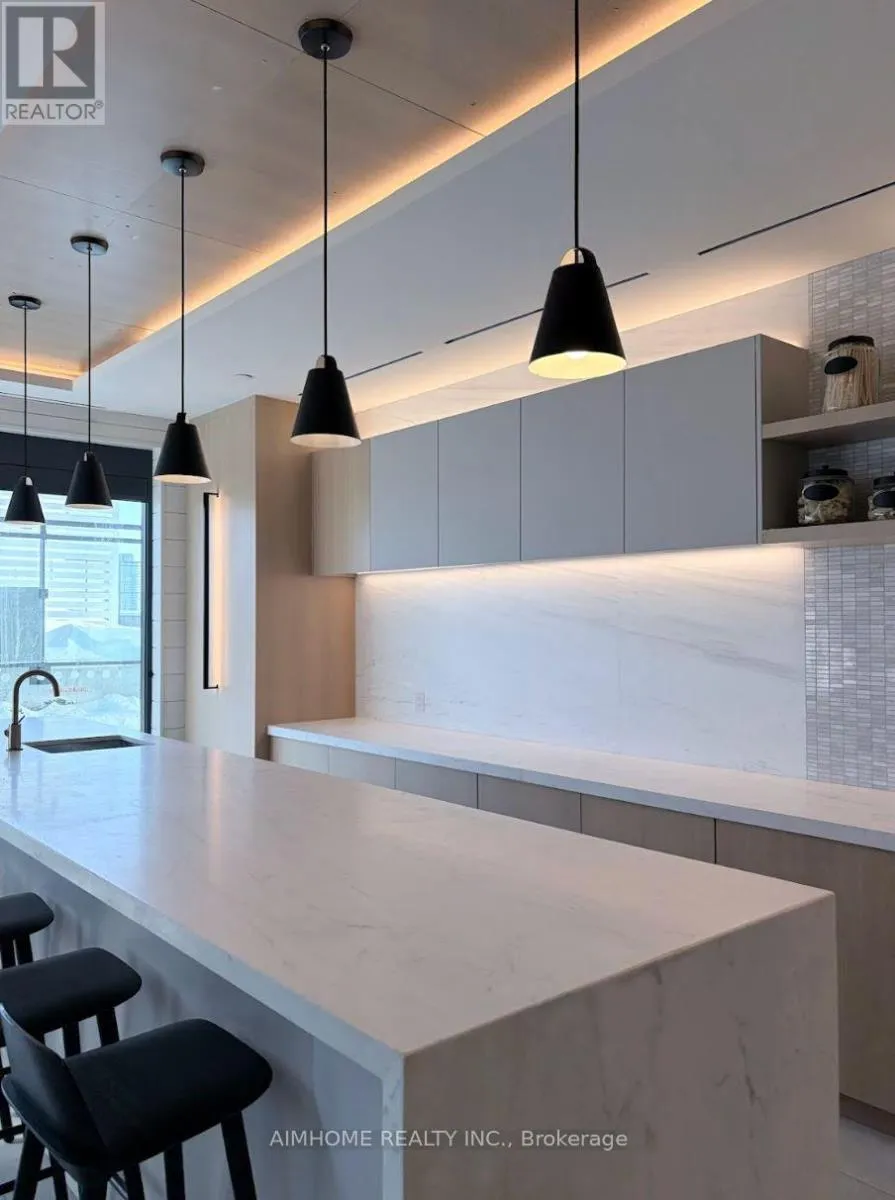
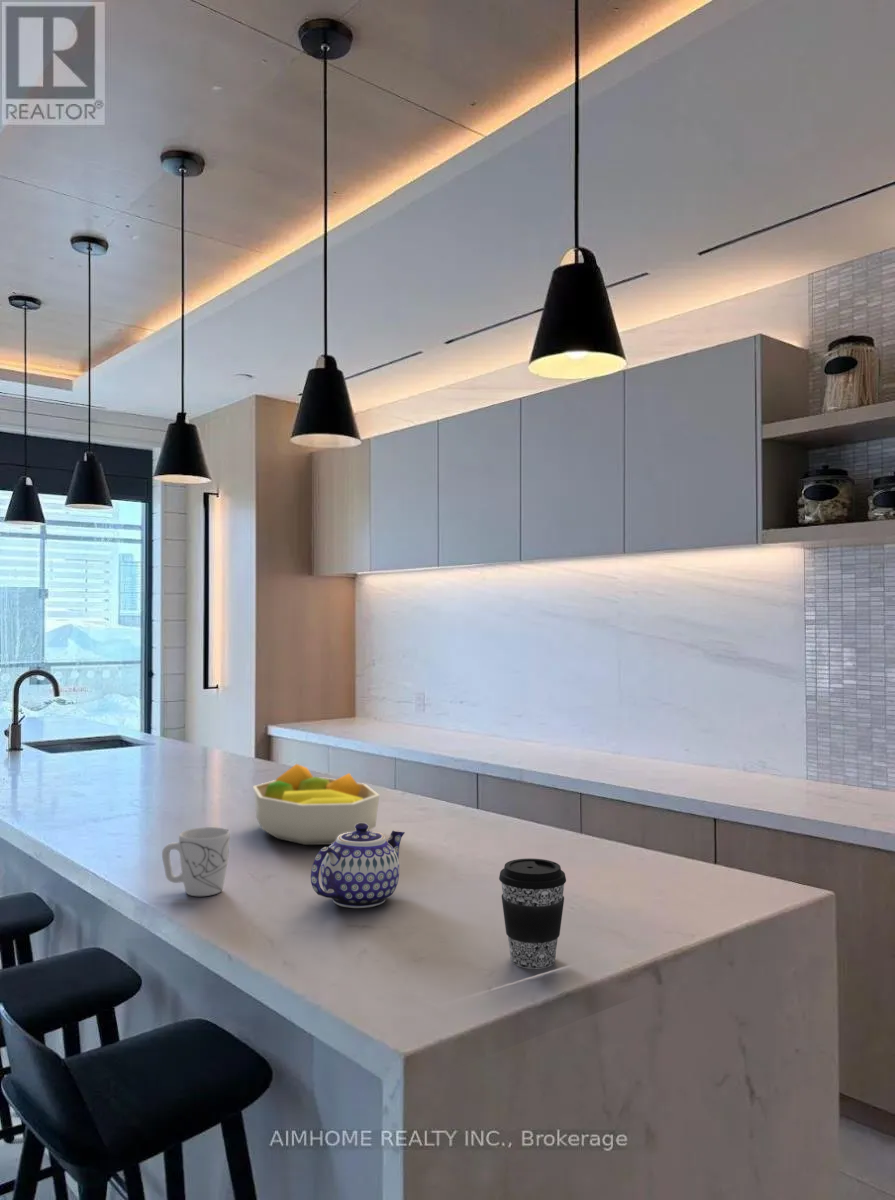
+ fruit bowl (314, 801)
+ teapot (360, 861)
+ mug (195, 861)
+ coffee cup (532, 913)
